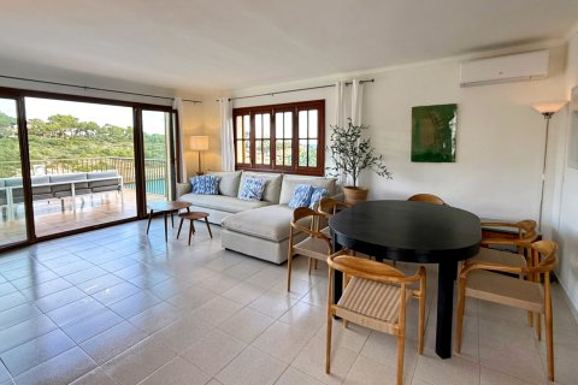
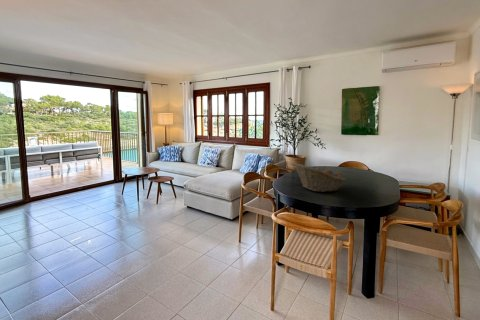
+ fruit basket (317, 175)
